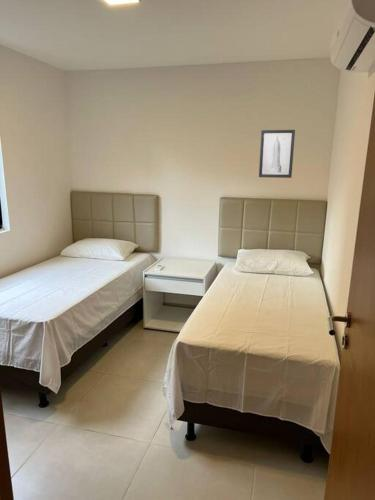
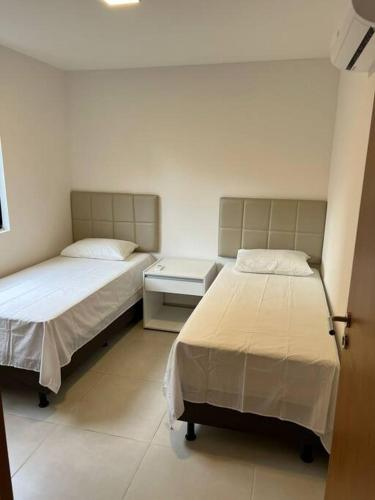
- wall art (276, 154)
